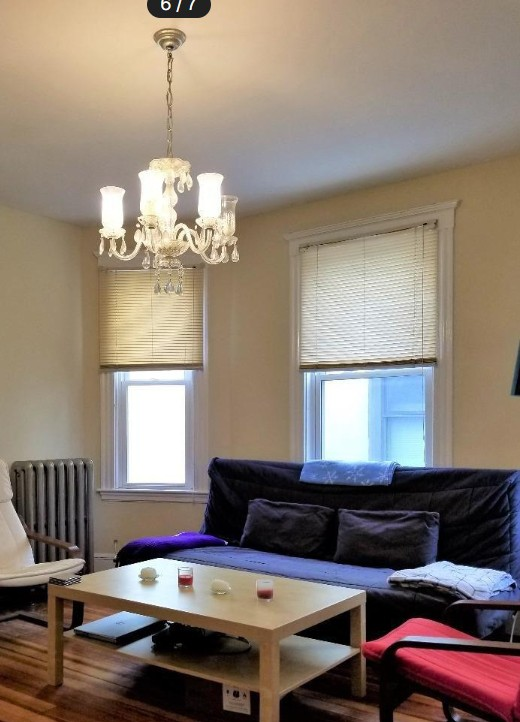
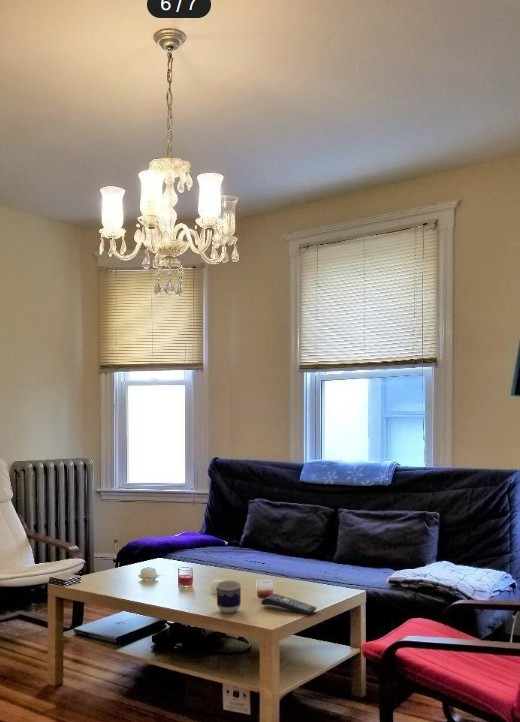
+ cup (226, 596)
+ remote control (288, 604)
